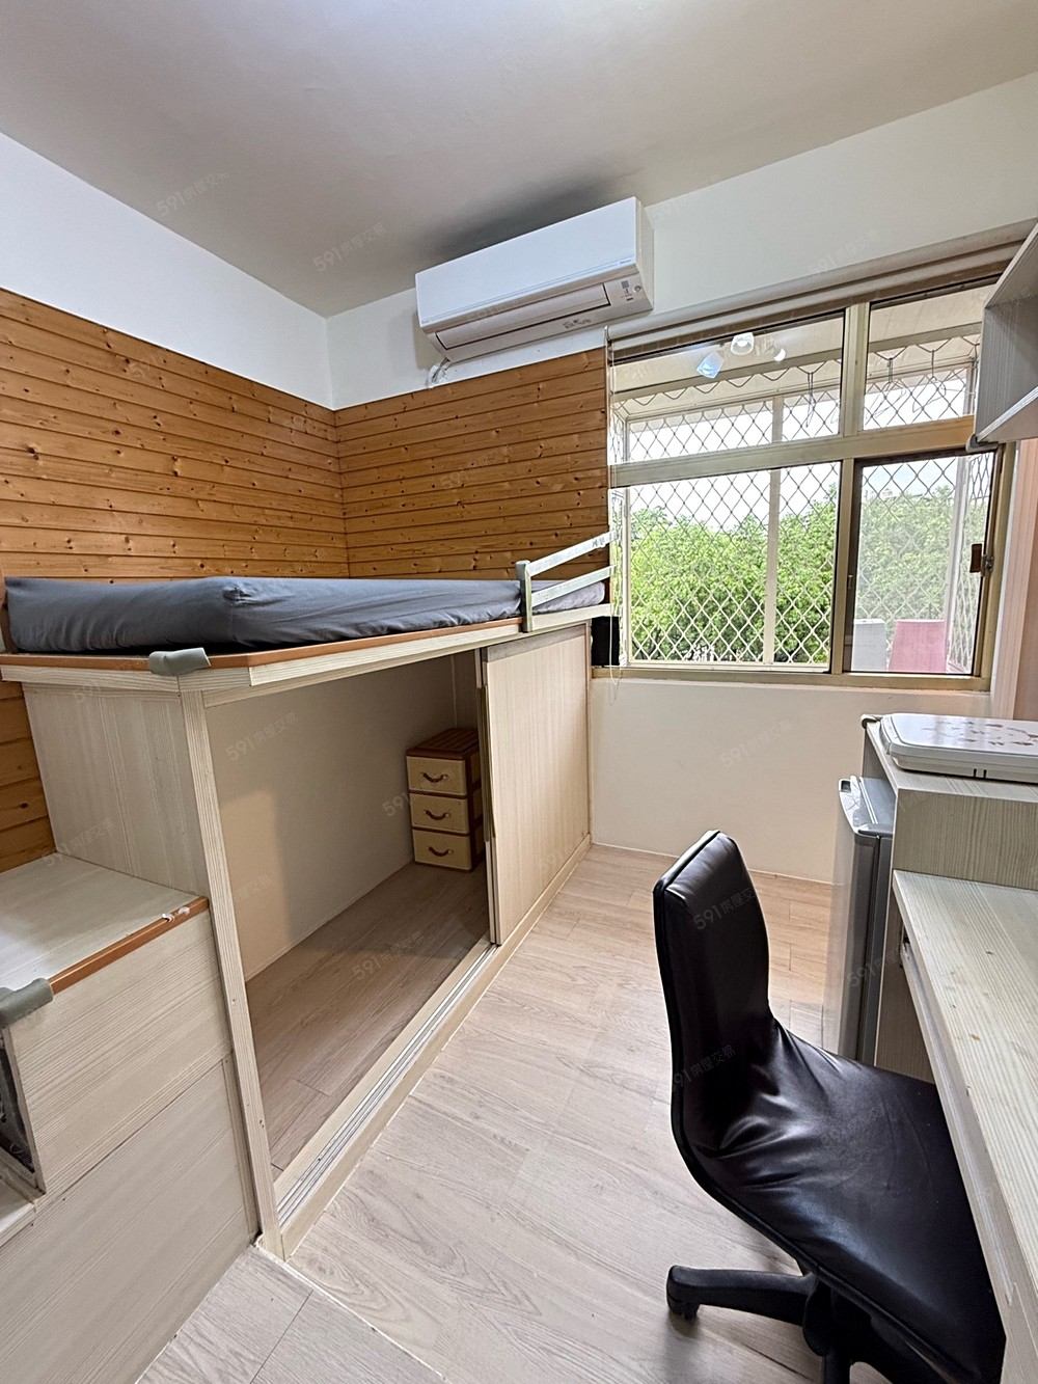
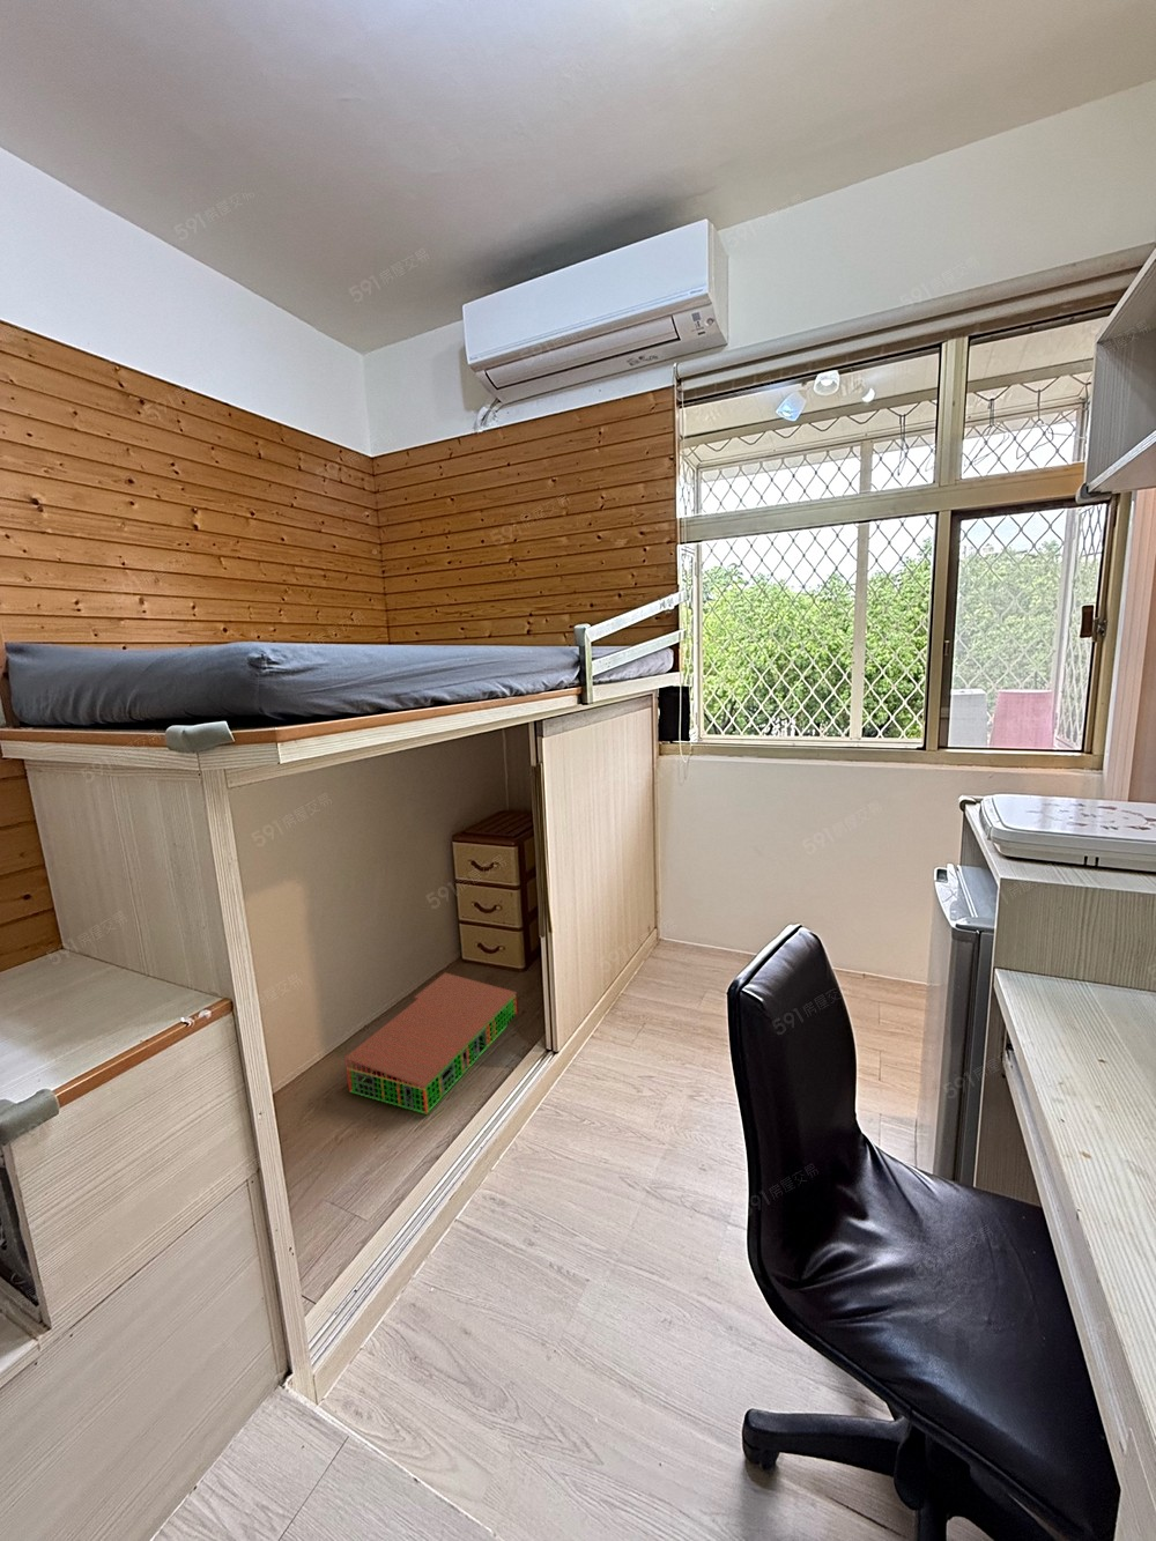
+ storage bin (437, 1032)
